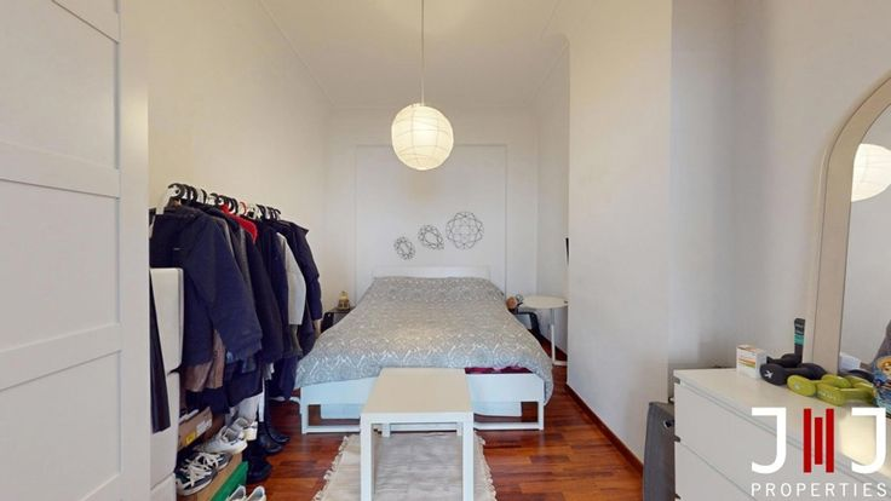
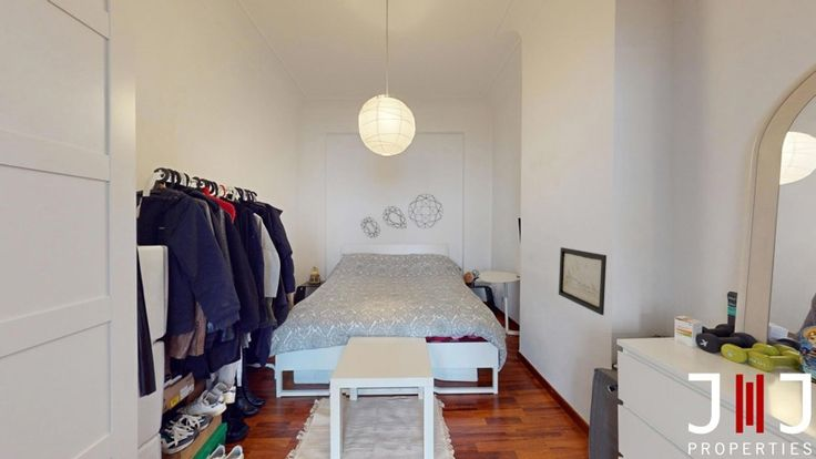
+ wall art (579, 277)
